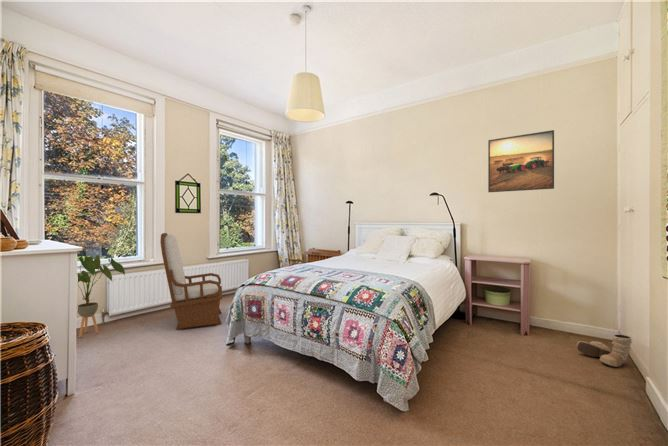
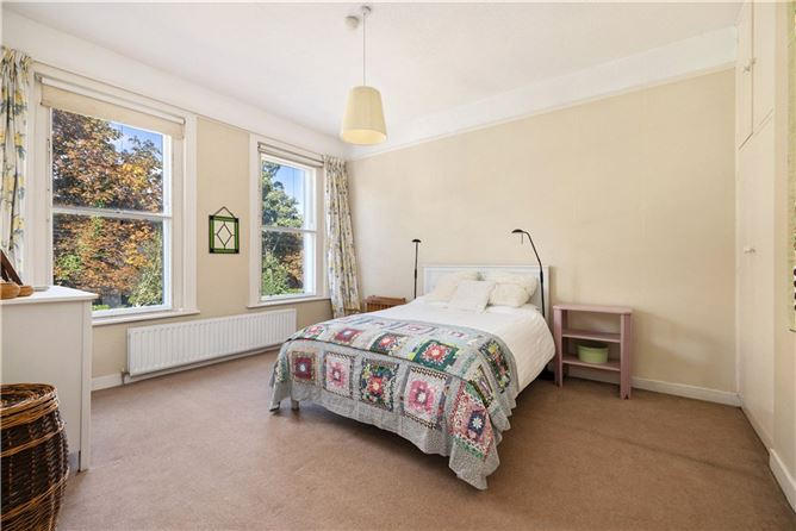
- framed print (519, 163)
- house plant (91, 293)
- boots (603, 344)
- armchair (193, 276)
